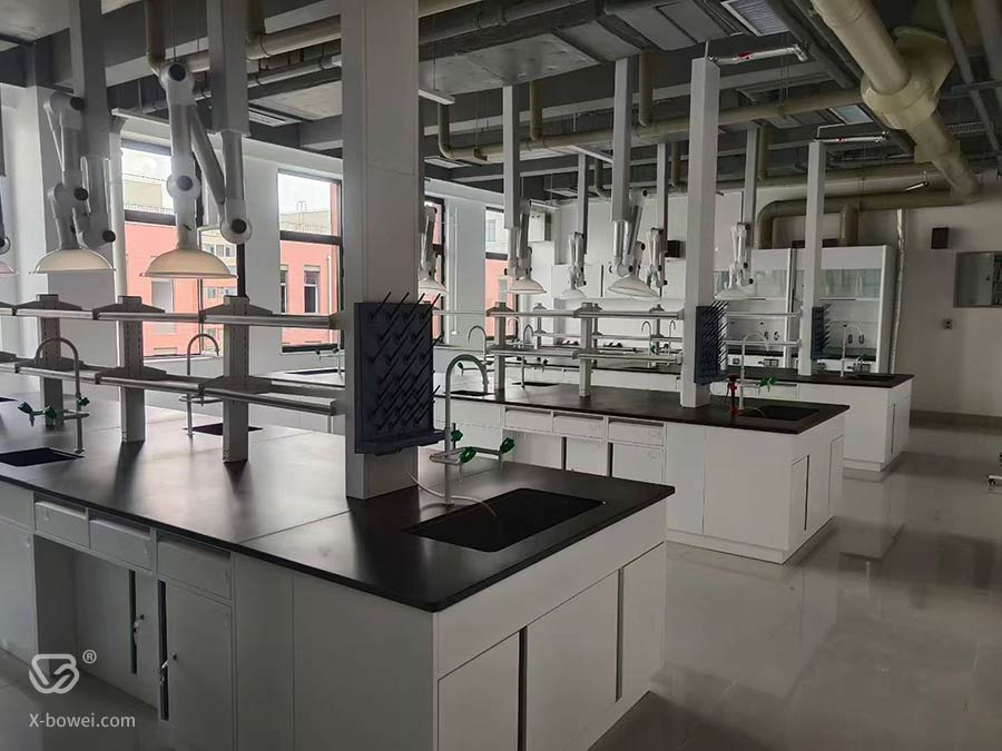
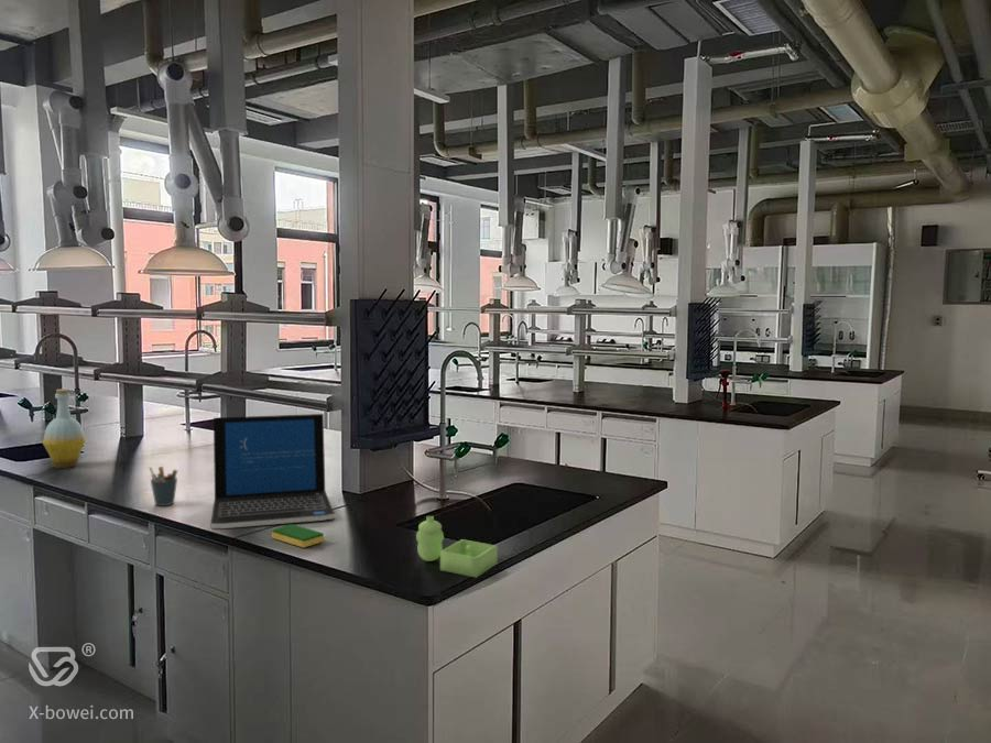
+ bottle (64, 427)
+ laptop (271, 466)
+ dish sponge (297, 535)
+ soap dispenser (454, 544)
+ pen holder (164, 484)
